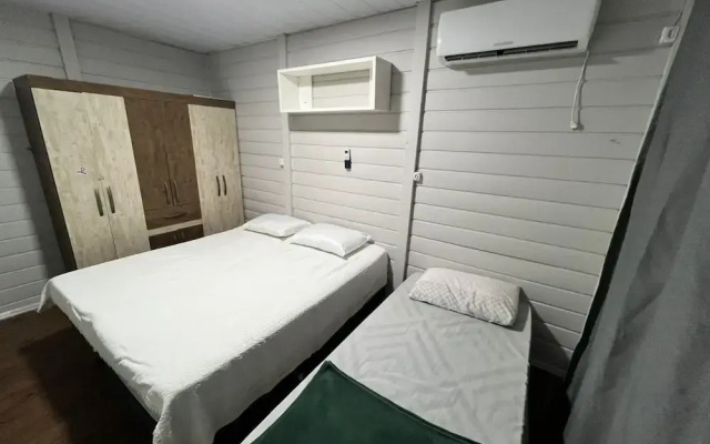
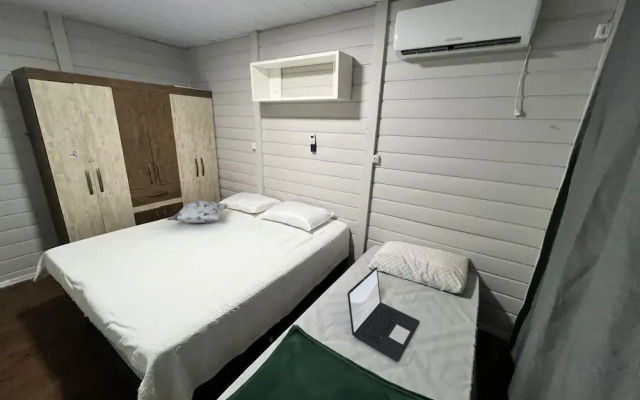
+ laptop (385, 308)
+ decorative pillow (200, 212)
